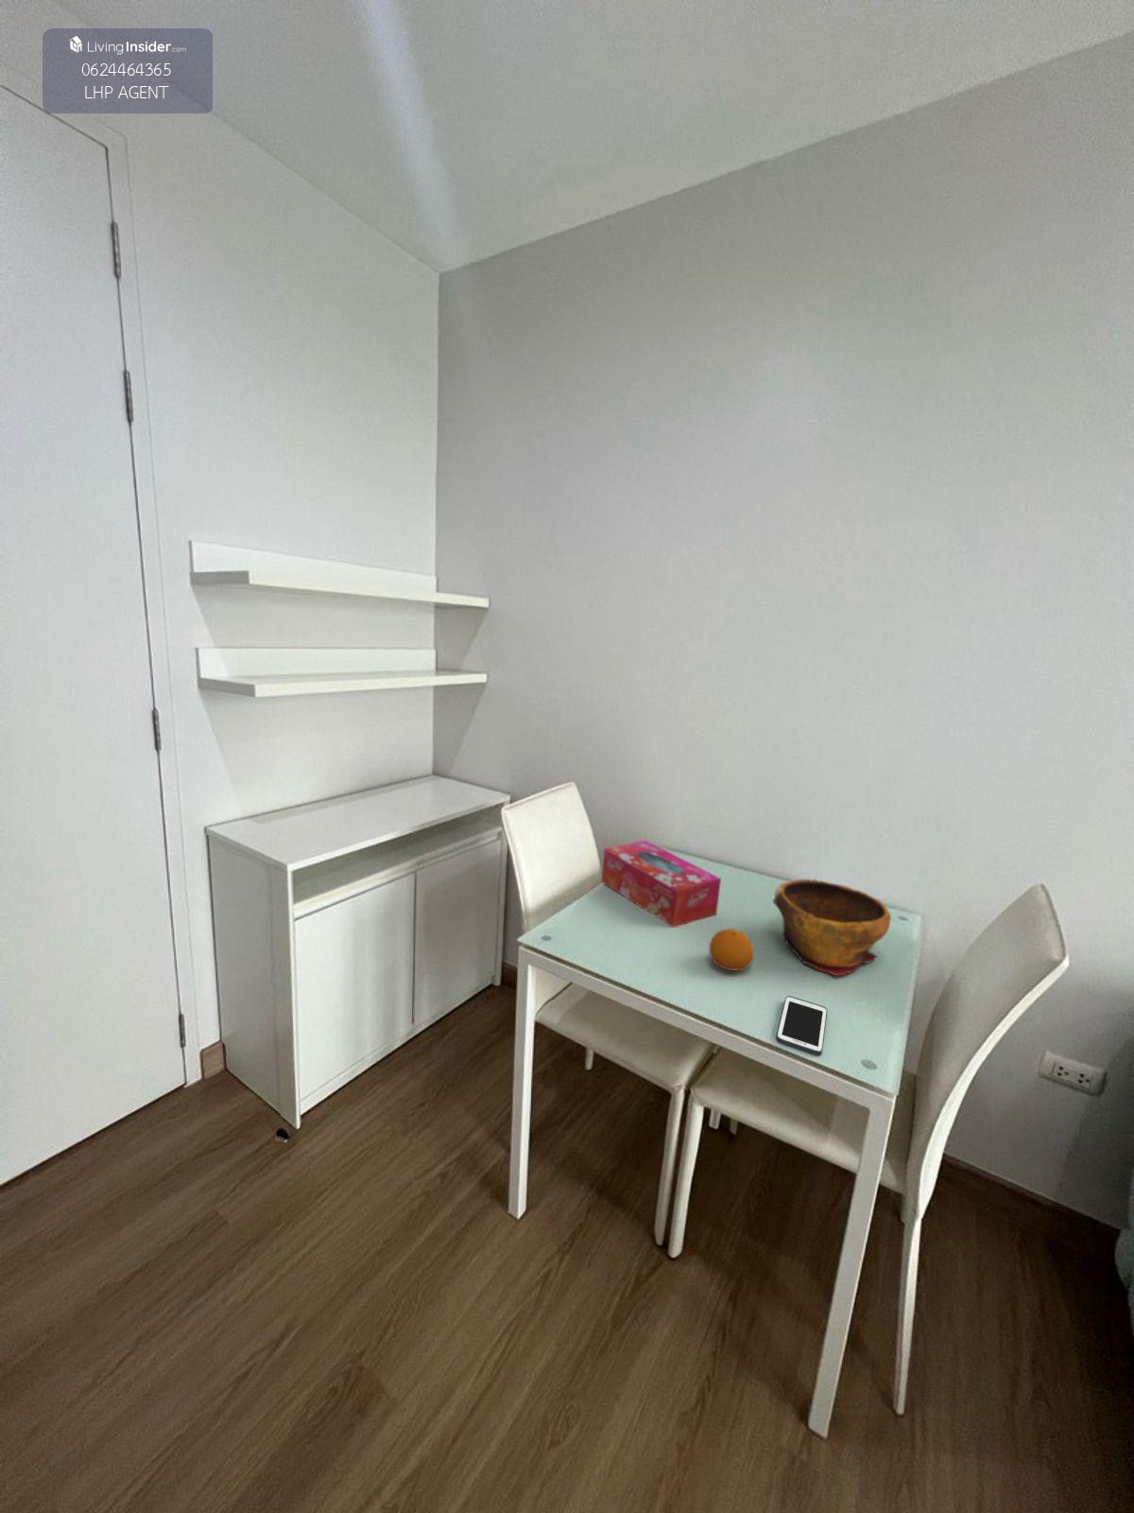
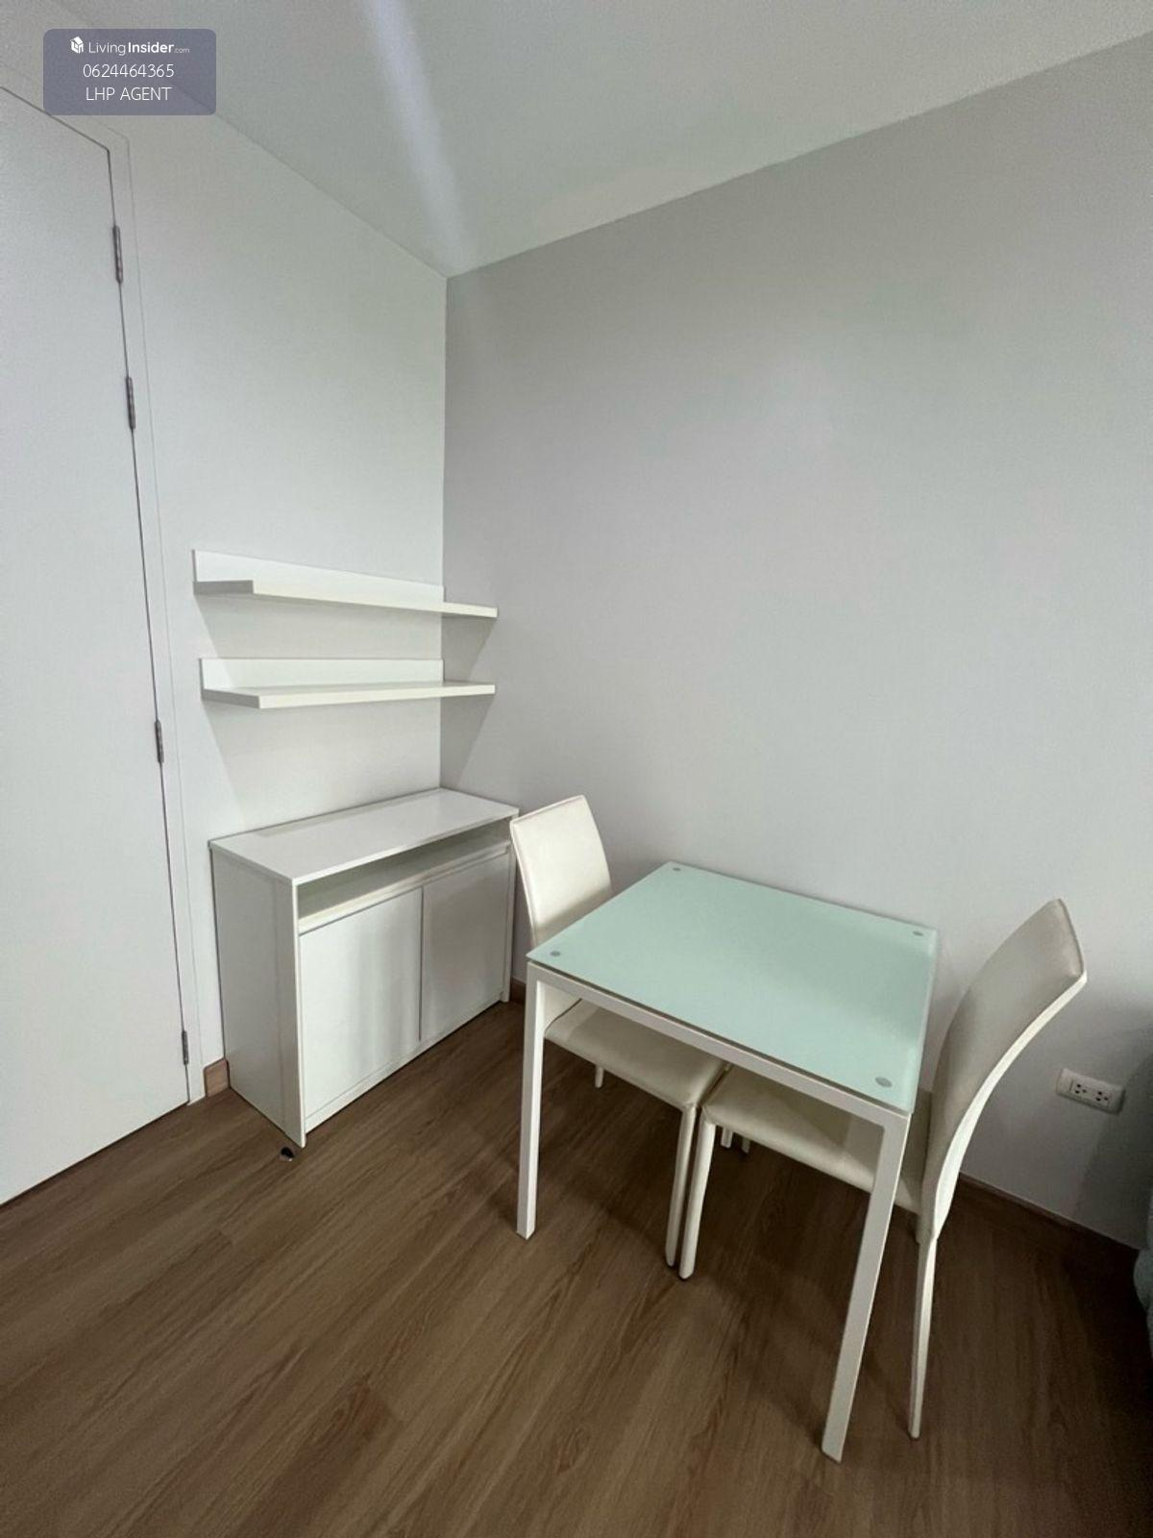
- cell phone (803, 1025)
- tissue box (658, 879)
- fruit (731, 949)
- bowl (828, 923)
